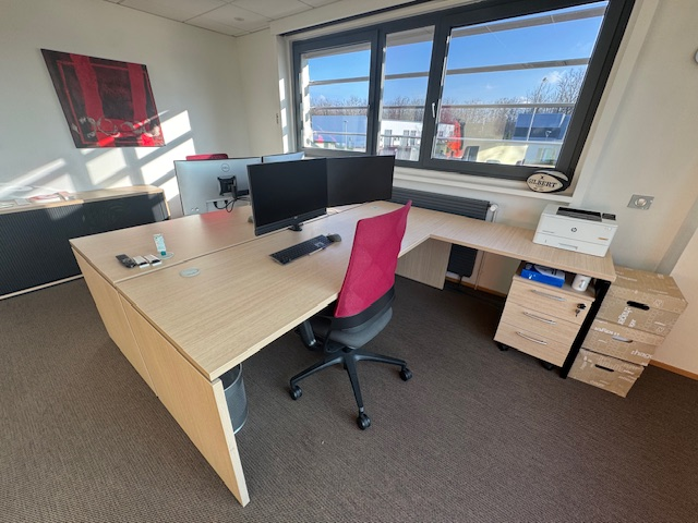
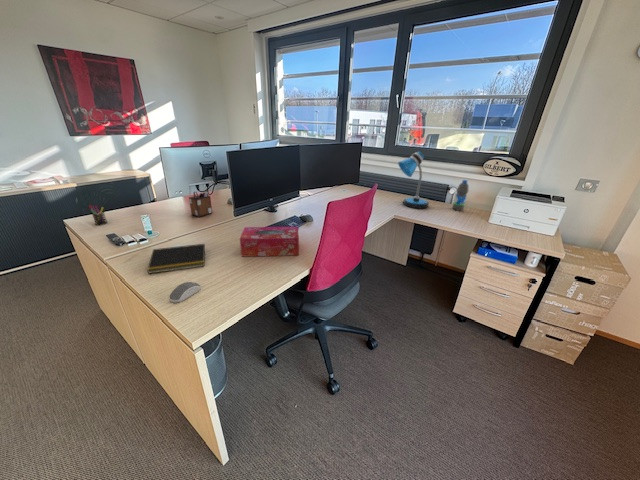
+ computer mouse (184, 289)
+ water bottle (461, 195)
+ desk organizer (200, 202)
+ desk lamp (419, 179)
+ tissue box (271, 240)
+ notepad (178, 257)
+ pen holder (97, 214)
